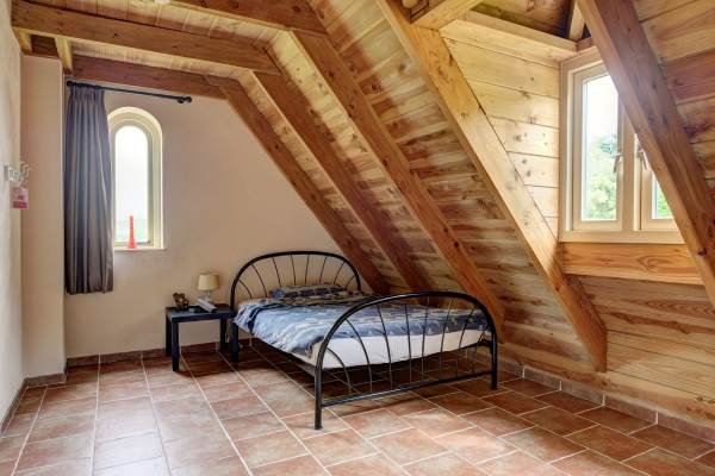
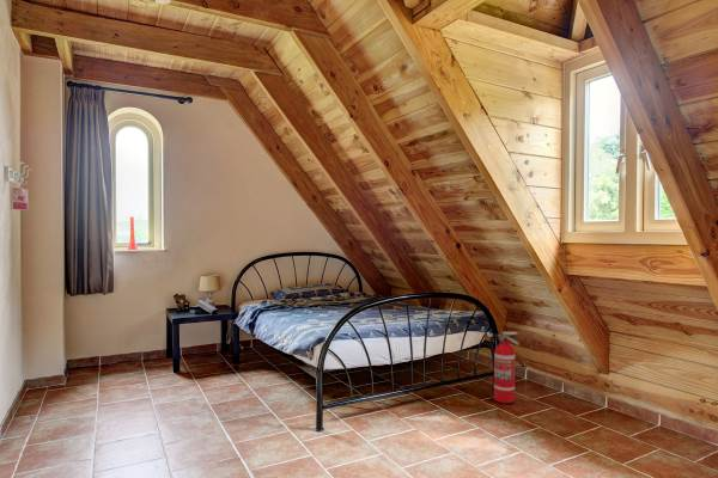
+ fire extinguisher (503, 364)
